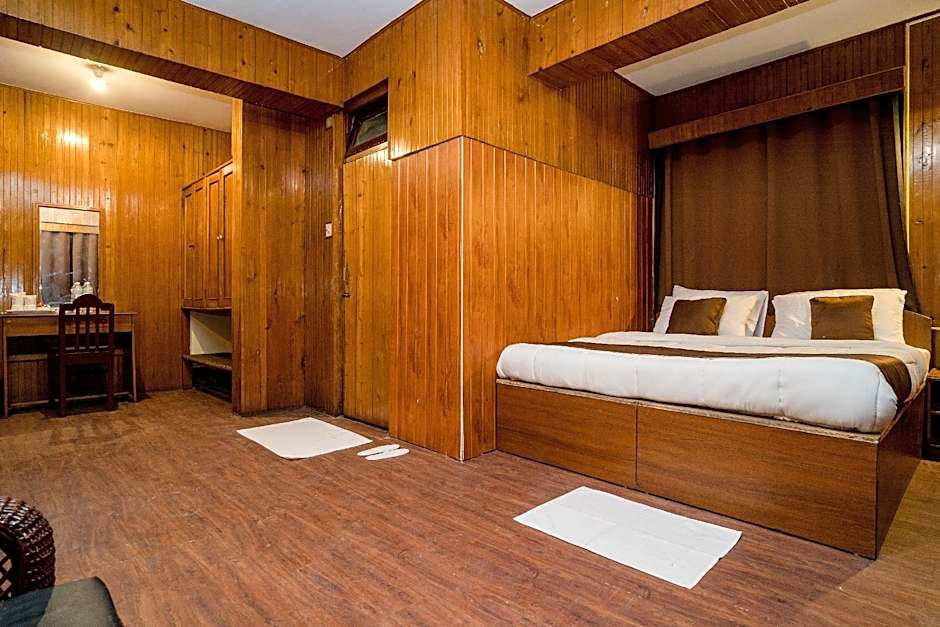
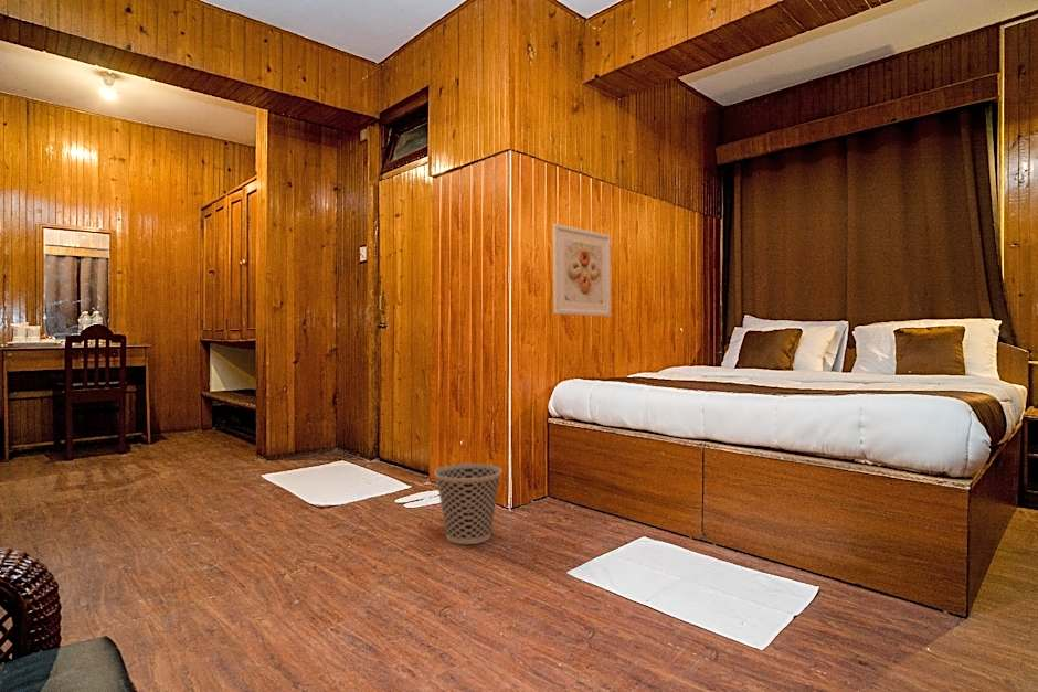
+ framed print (583, 272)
+ wastebasket (468, 503)
